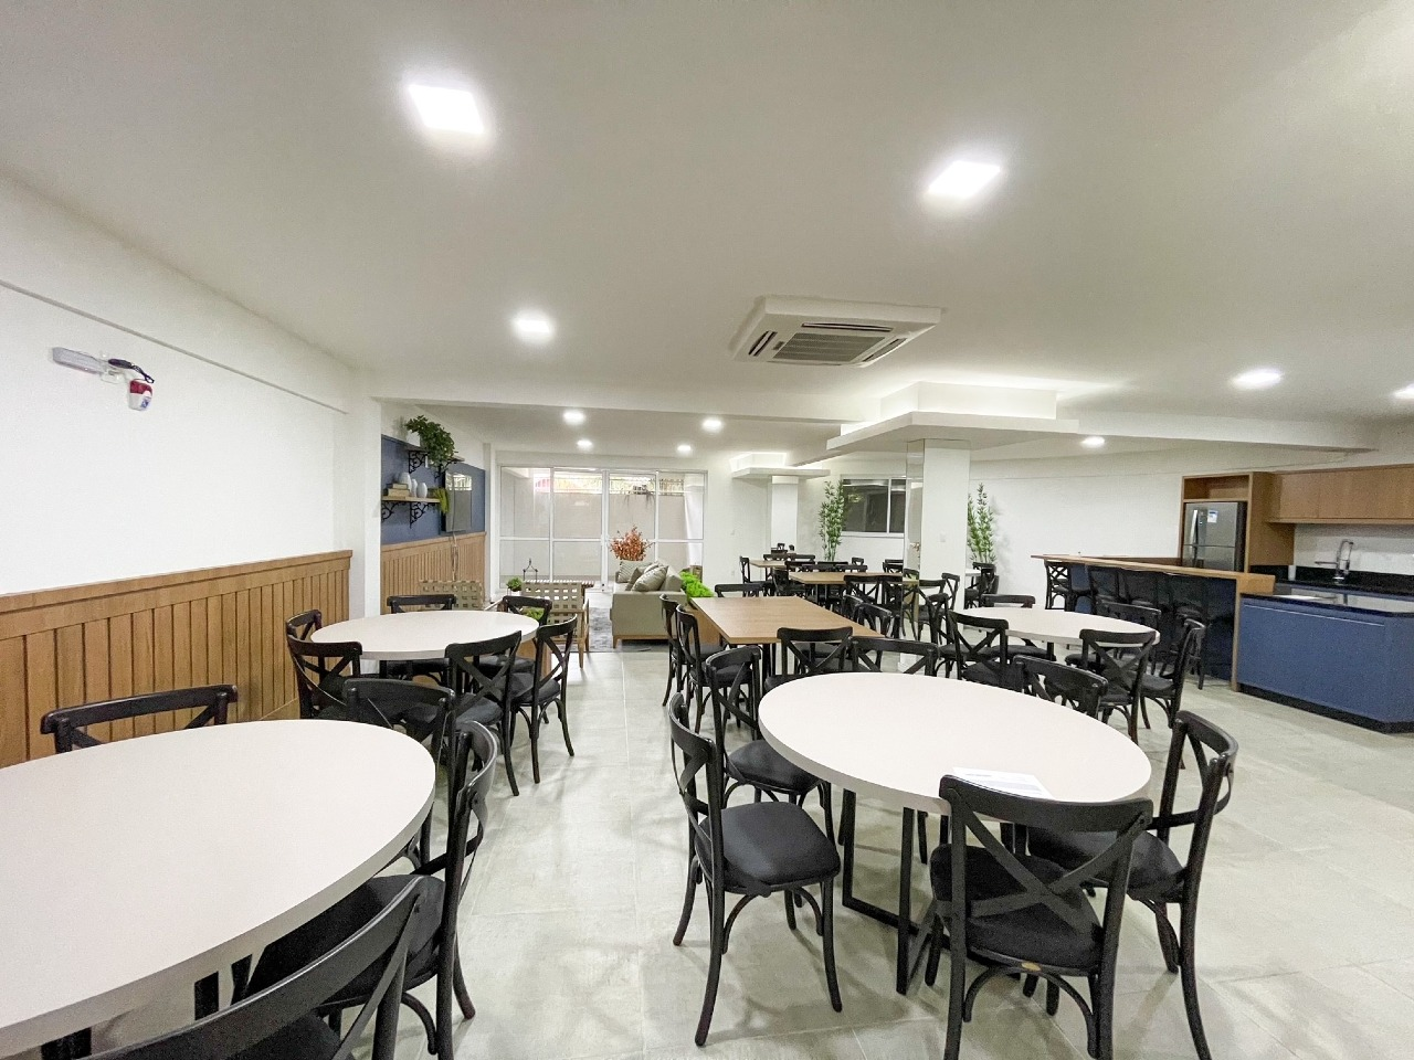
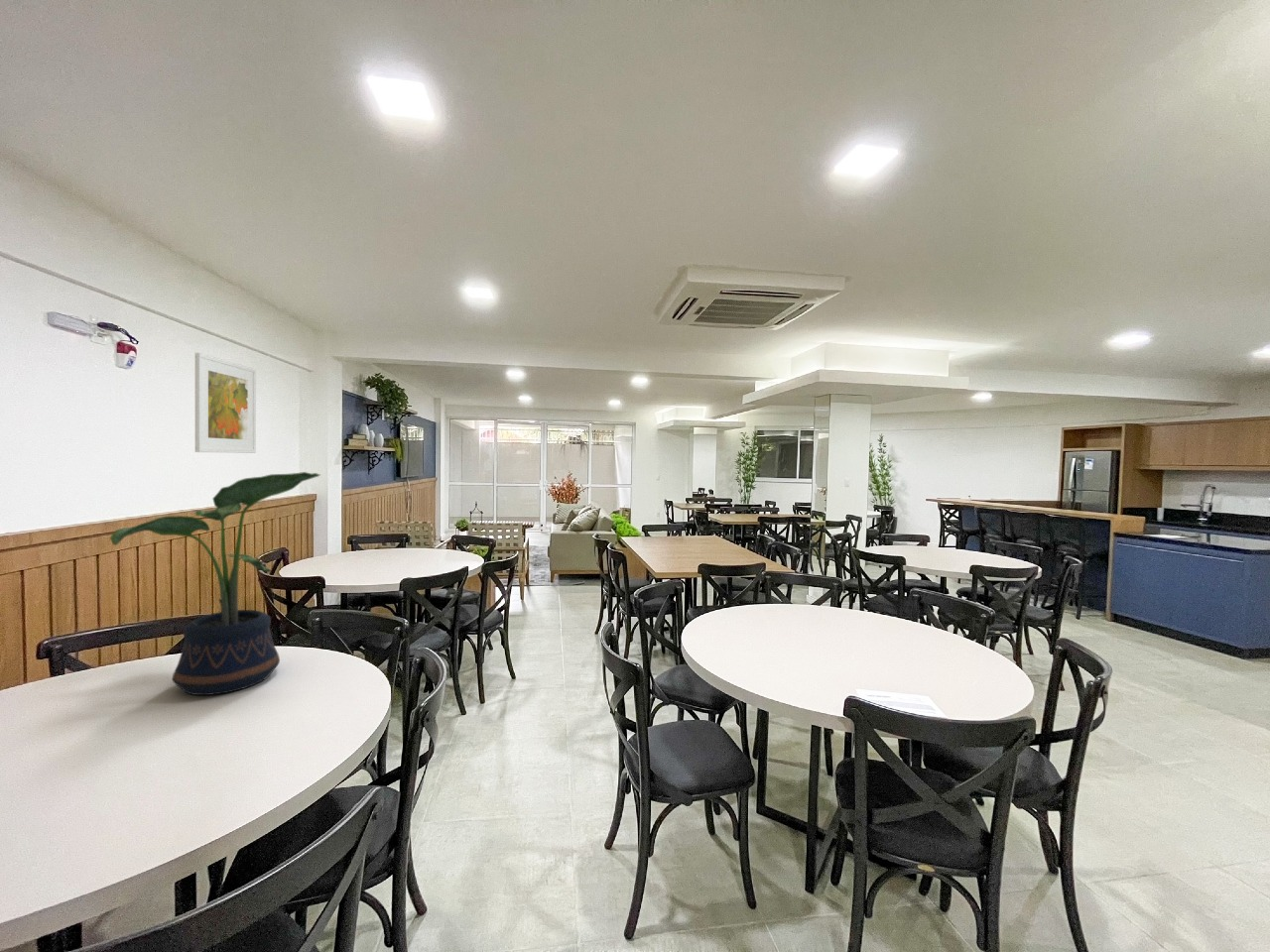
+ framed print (227, 407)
+ potted plant (218, 579)
